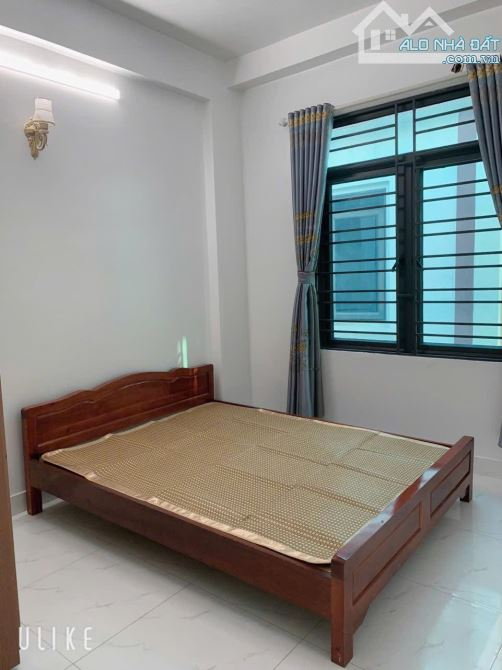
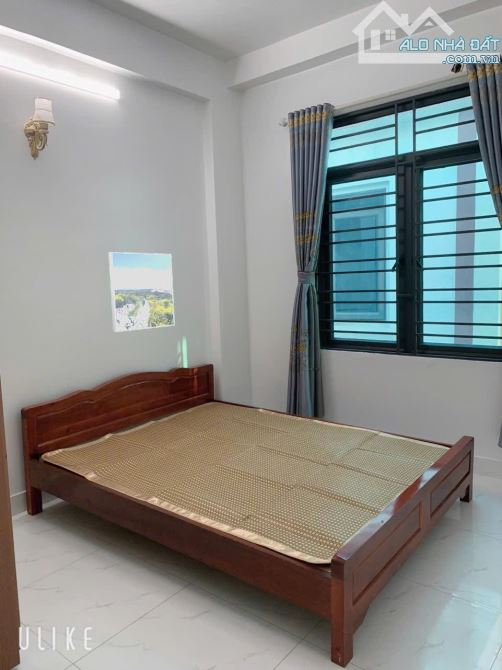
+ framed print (143, 291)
